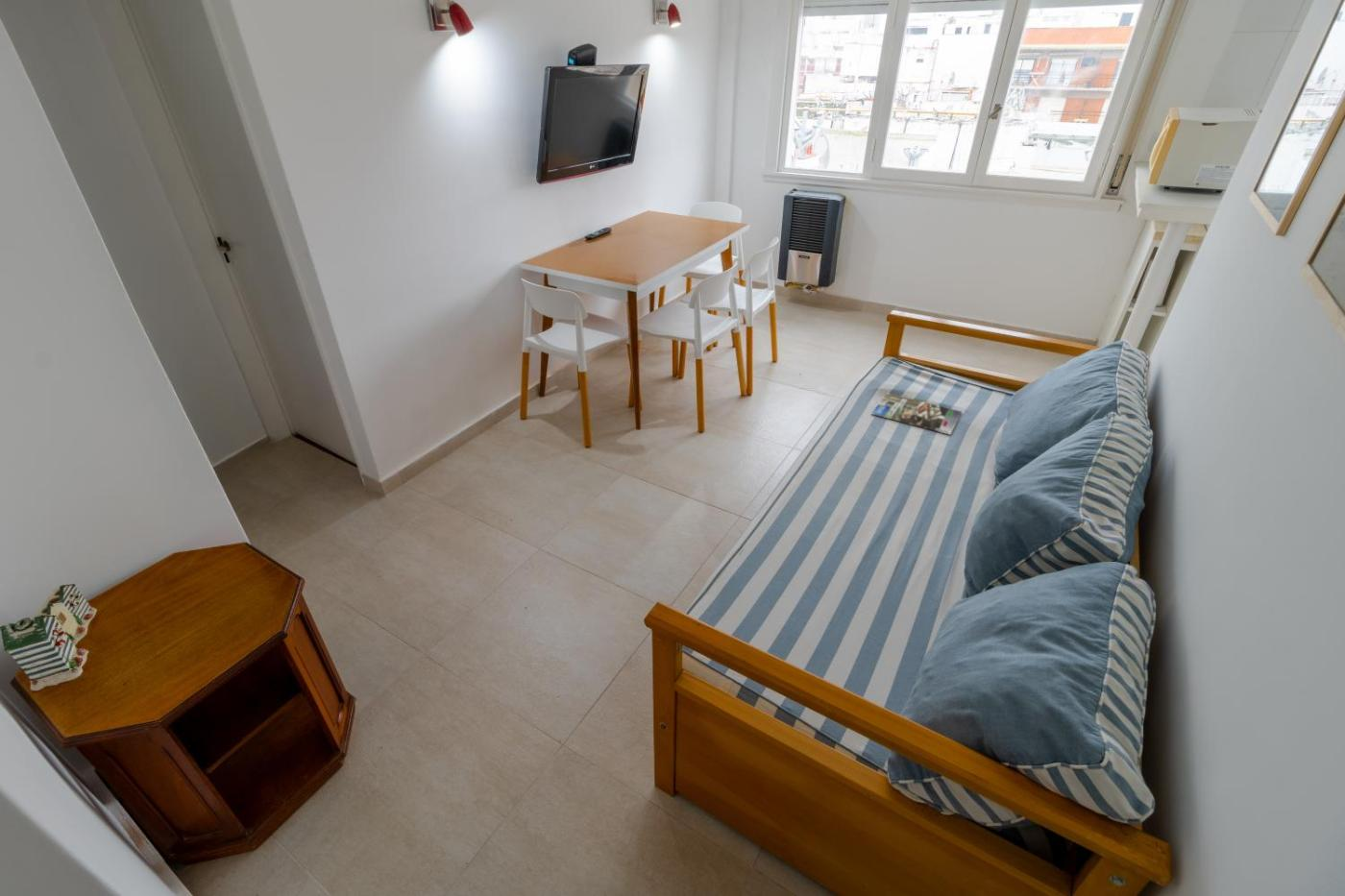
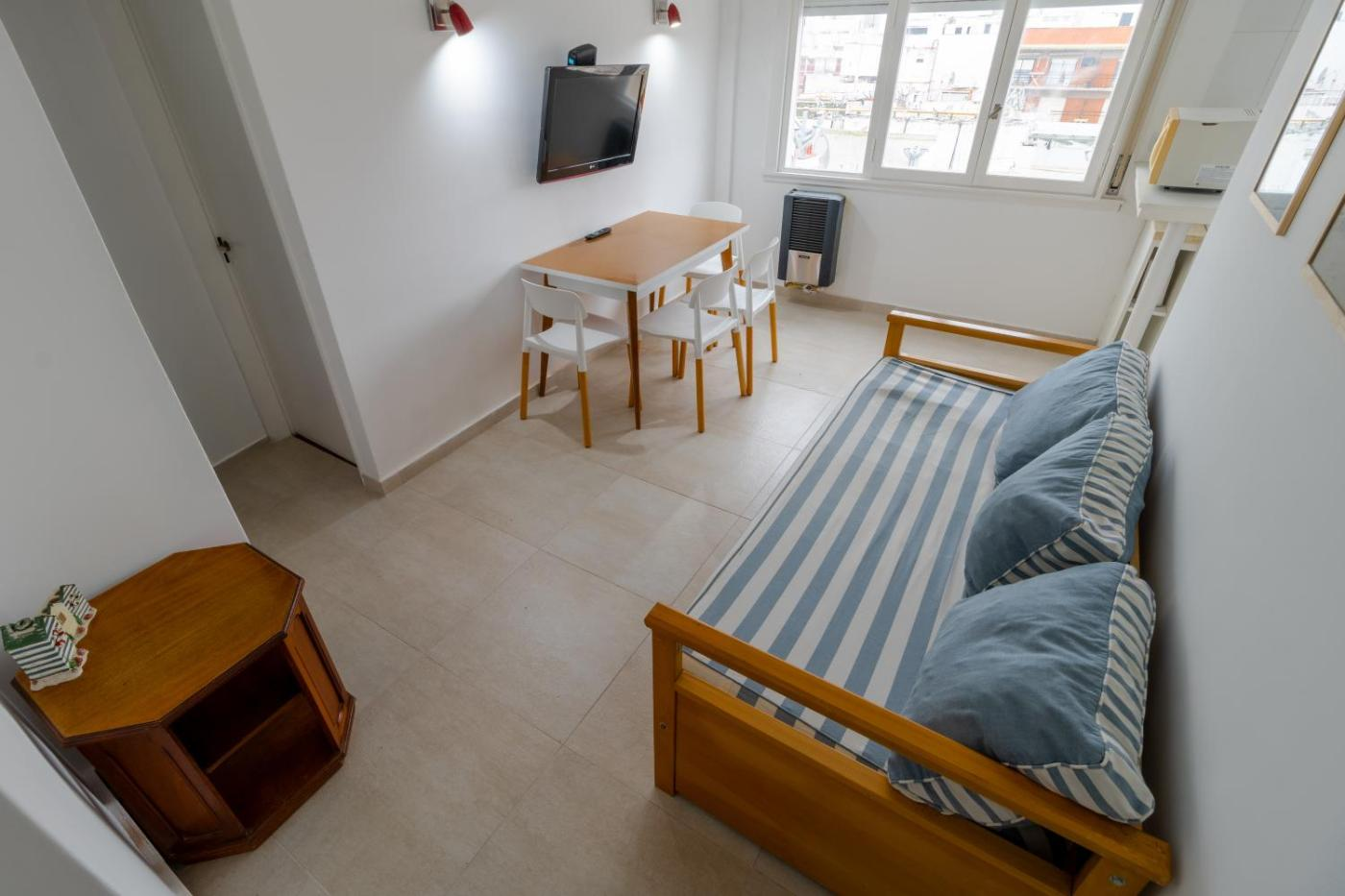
- magazine (917, 412)
